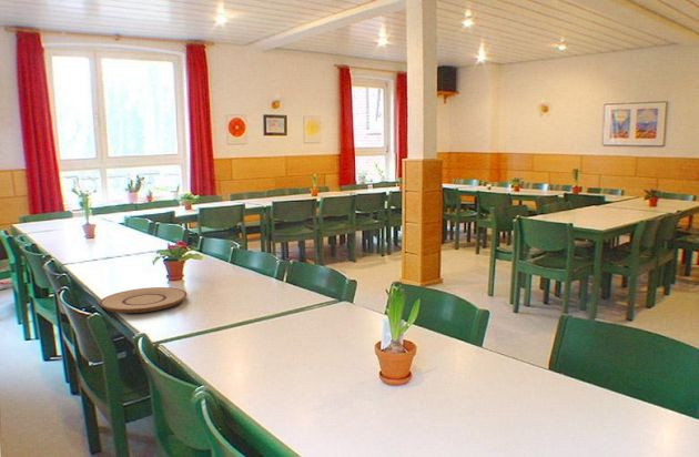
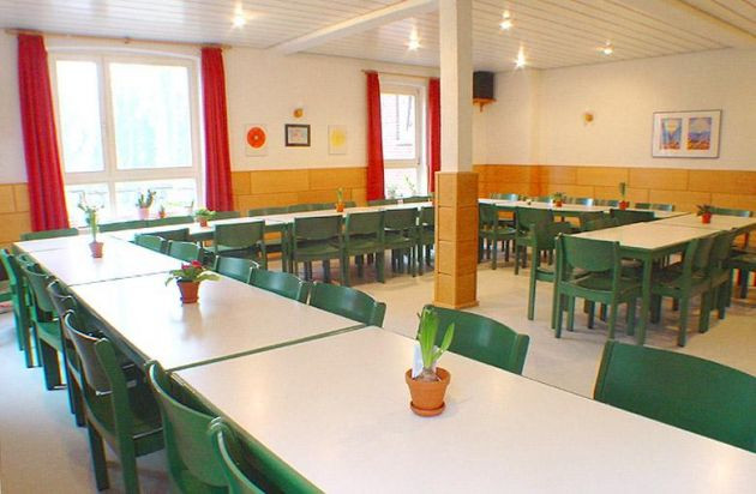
- plate (144, 299)
